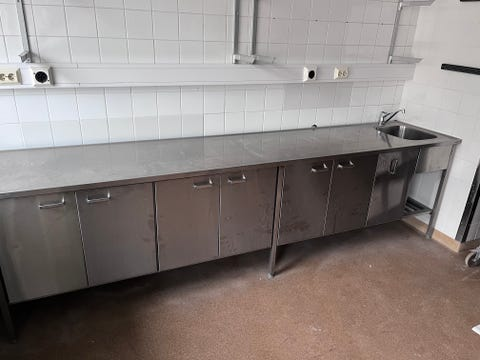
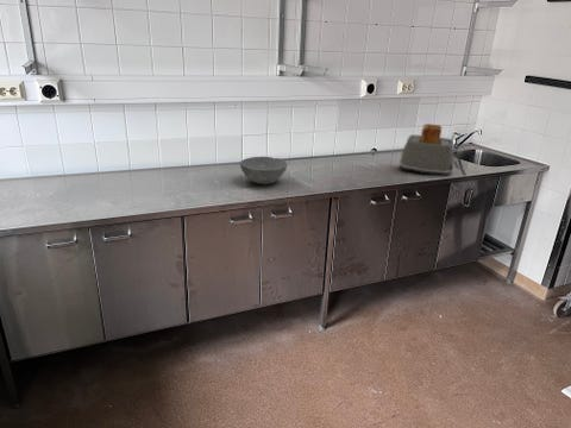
+ bowl (263, 171)
+ toaster (428, 147)
